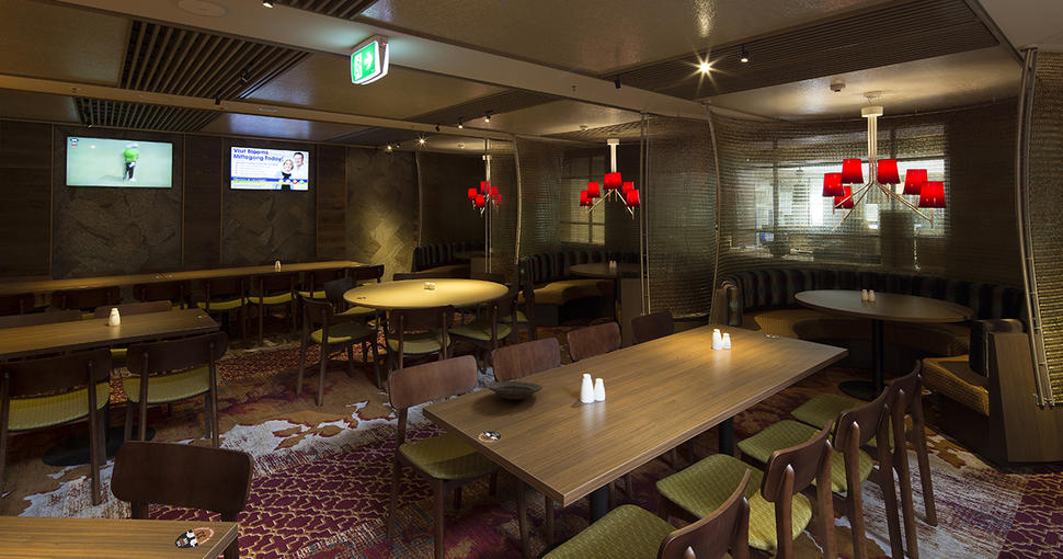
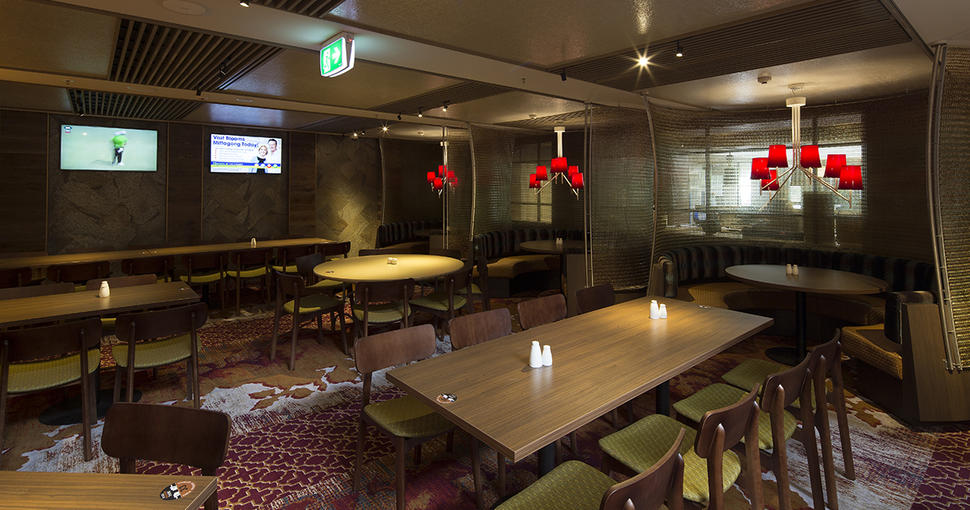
- plate (514, 390)
